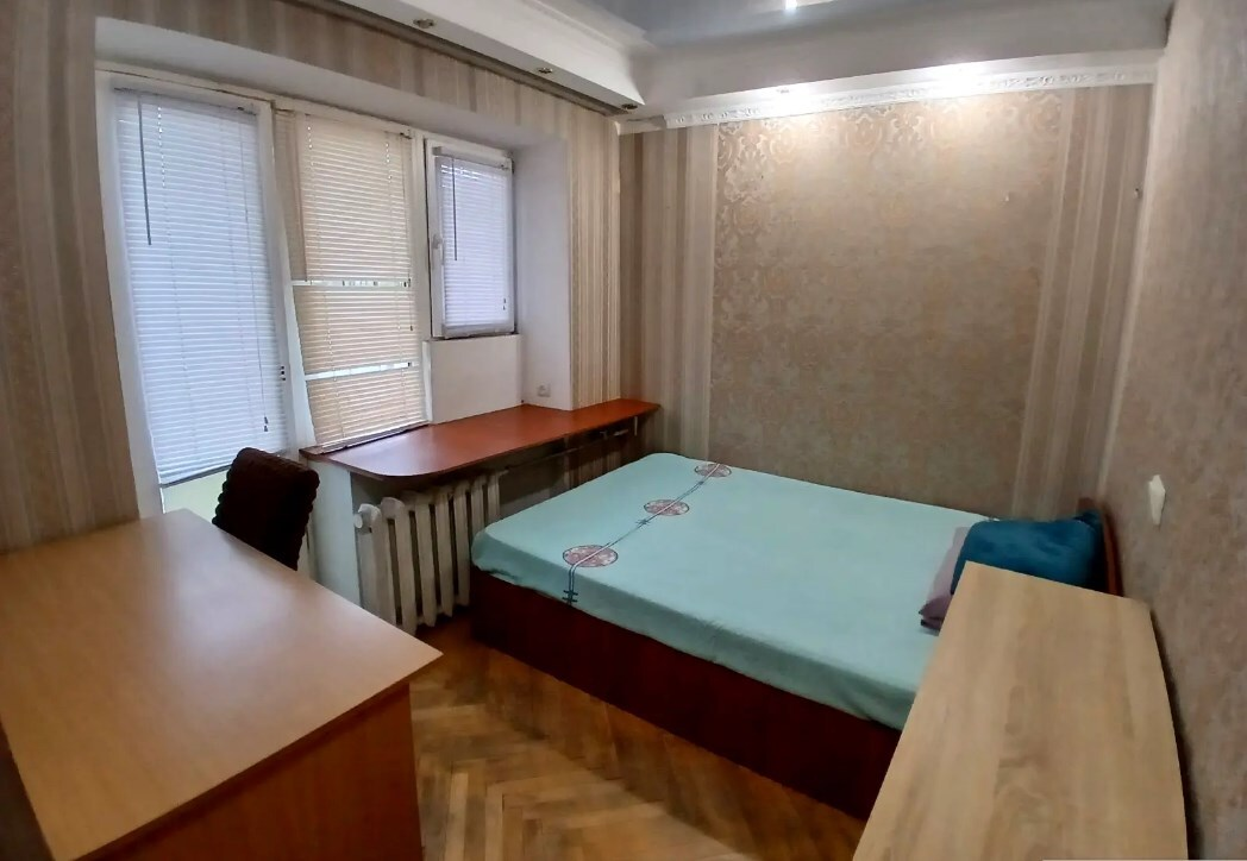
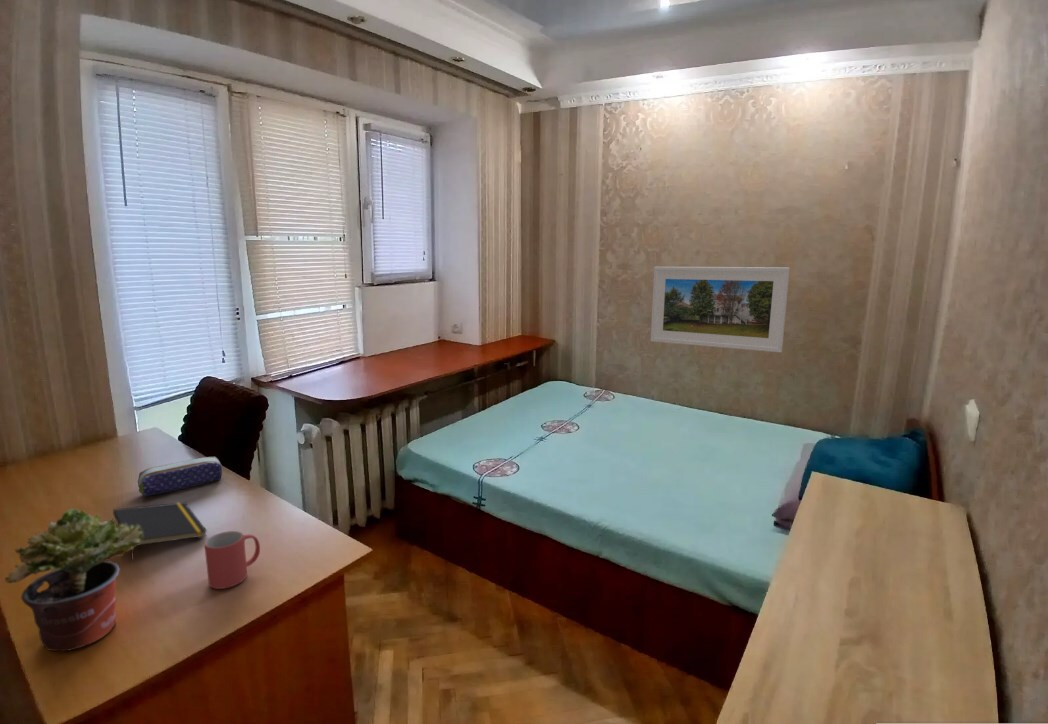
+ pencil case (180, 474)
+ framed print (715, 307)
+ mug (234, 556)
+ notepad (159, 522)
+ potted plant (82, 569)
